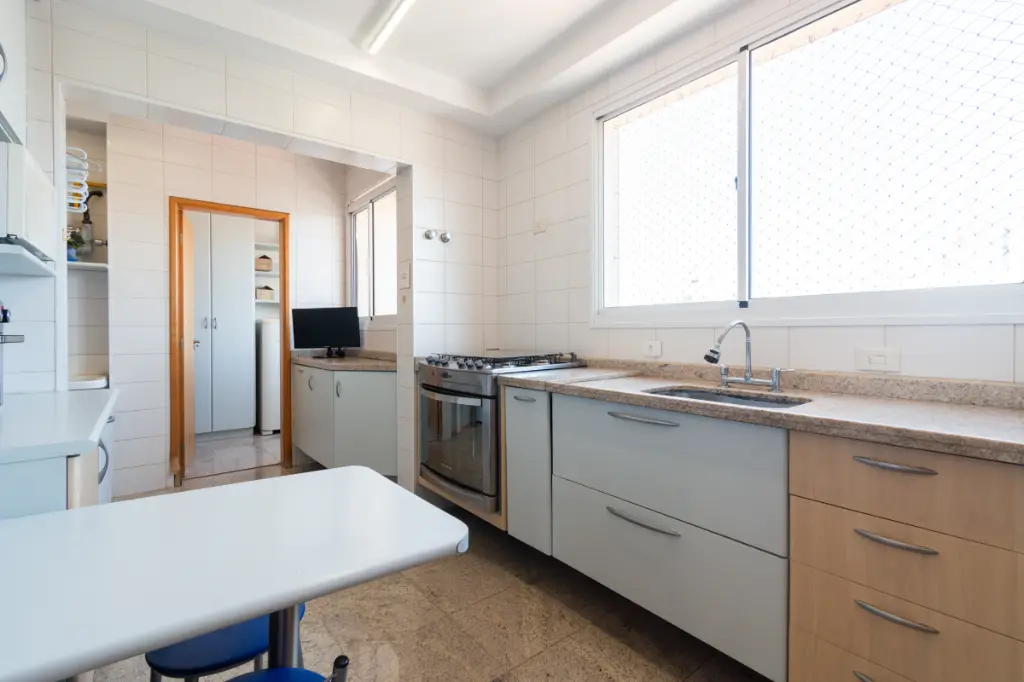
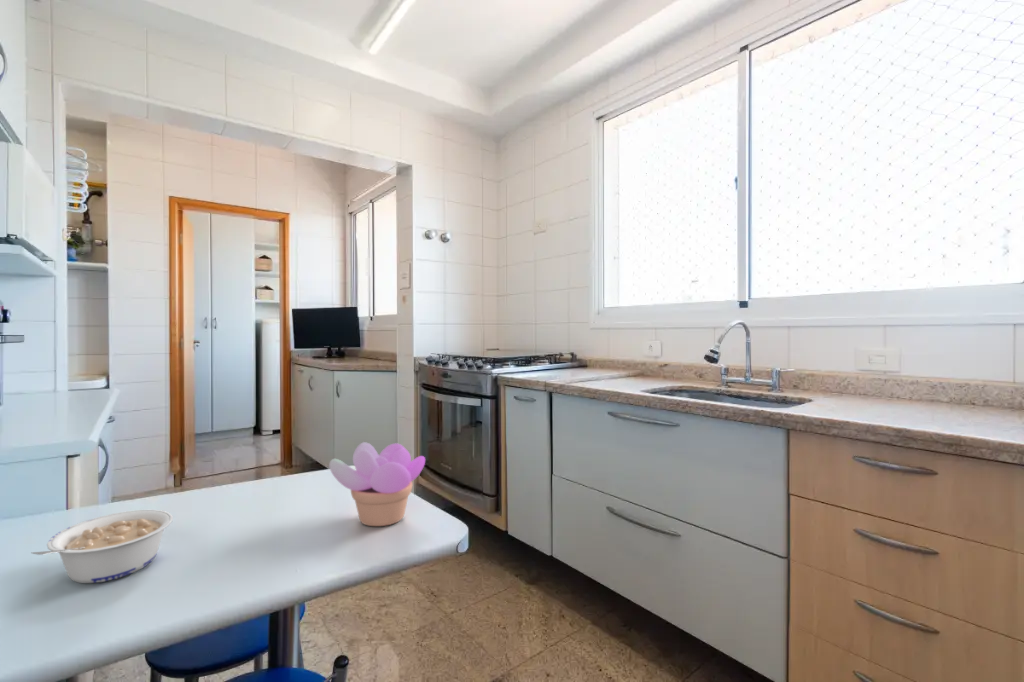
+ legume (113, 544)
+ succulent plant (378, 483)
